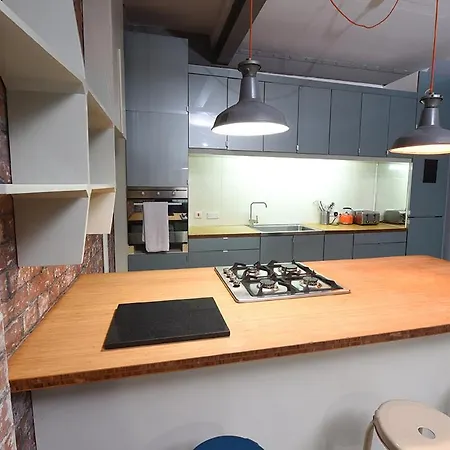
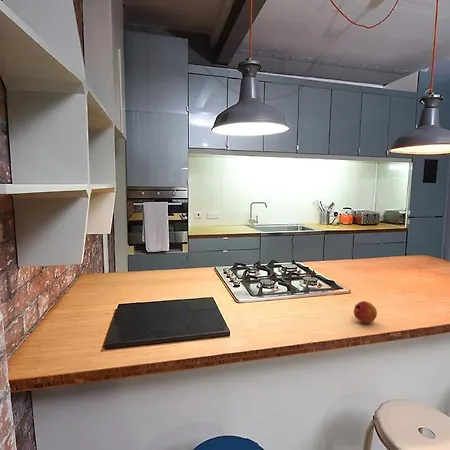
+ fruit (365, 311)
